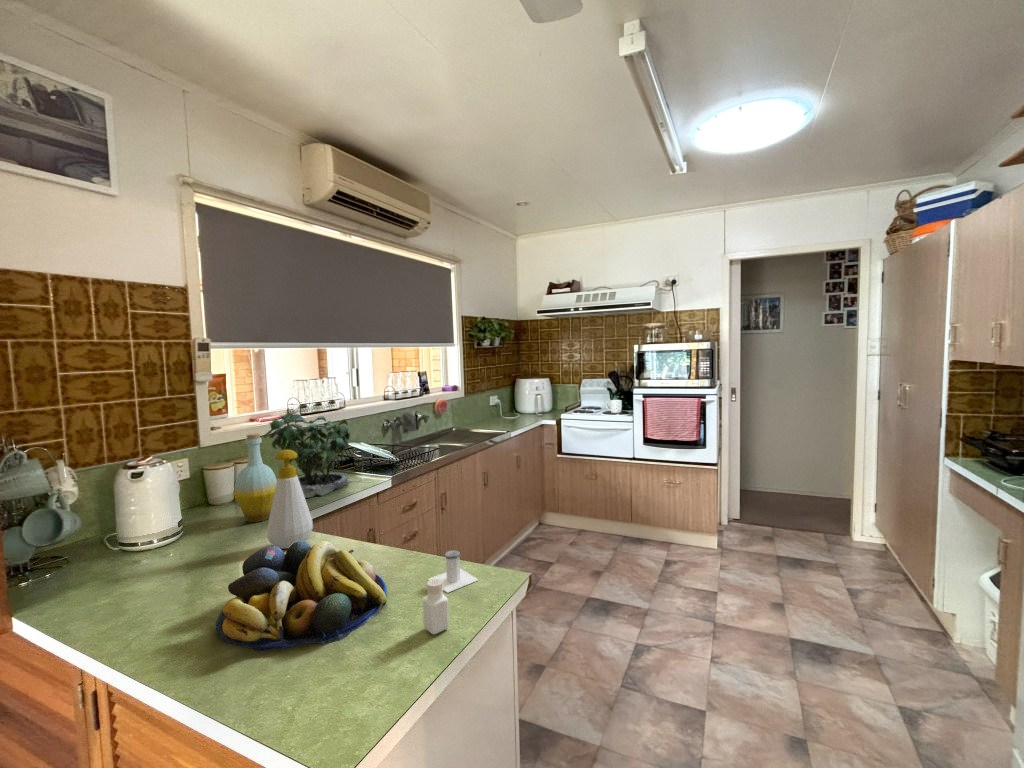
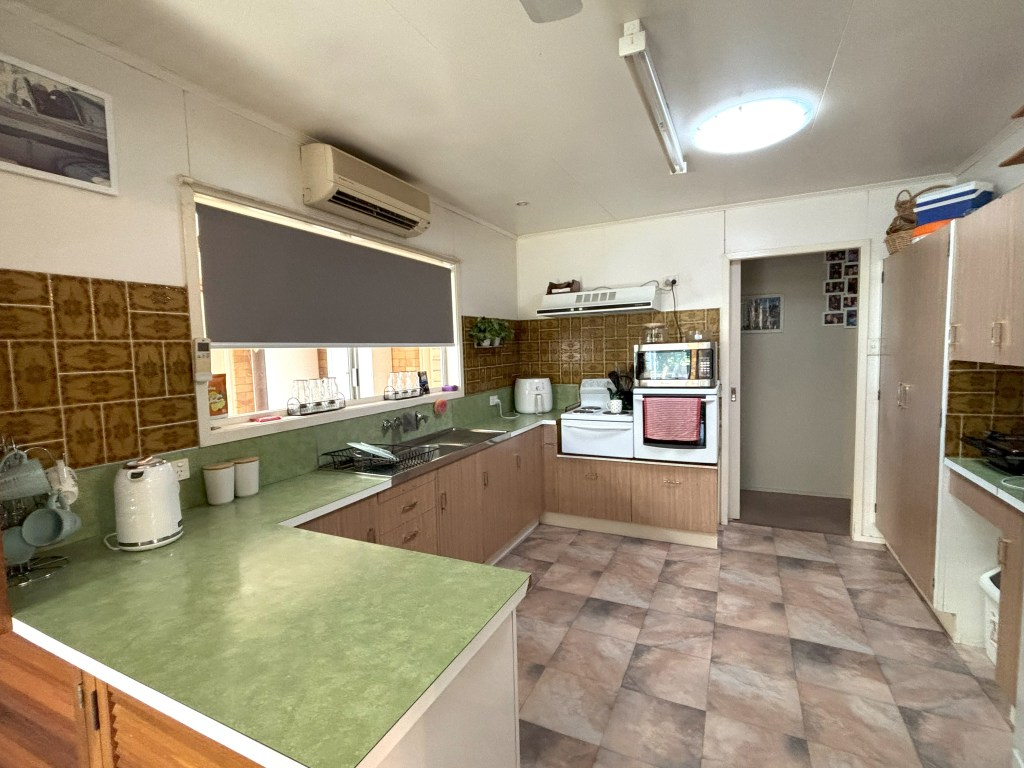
- salt shaker (452, 566)
- pepper shaker (435, 605)
- bottle (255, 476)
- soap bottle (287, 497)
- potted plant (310, 448)
- fruit bowl (306, 577)
